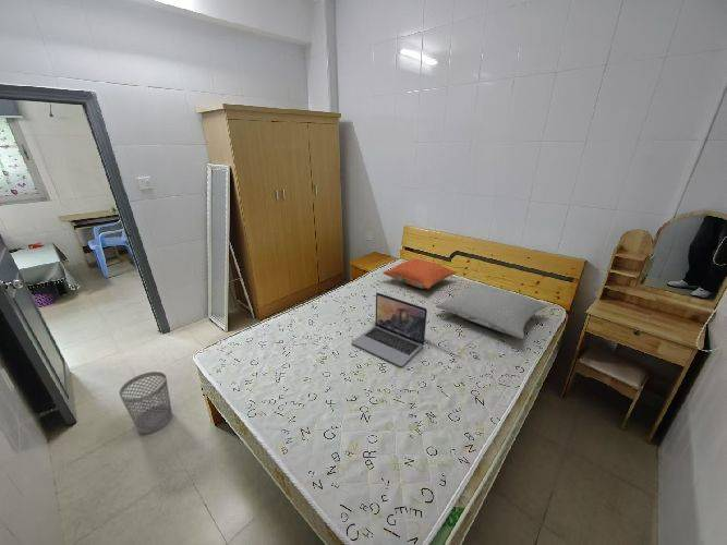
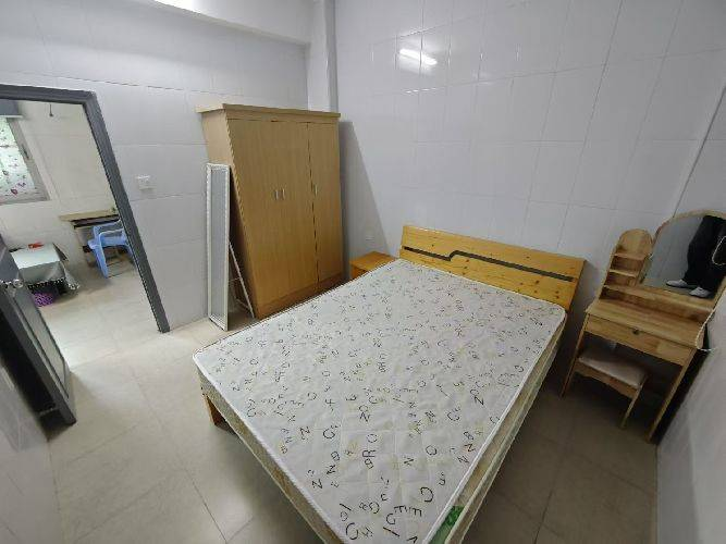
- laptop (388, 326)
- wastebasket (149, 402)
- pillow (492, 305)
- pillow (420, 272)
